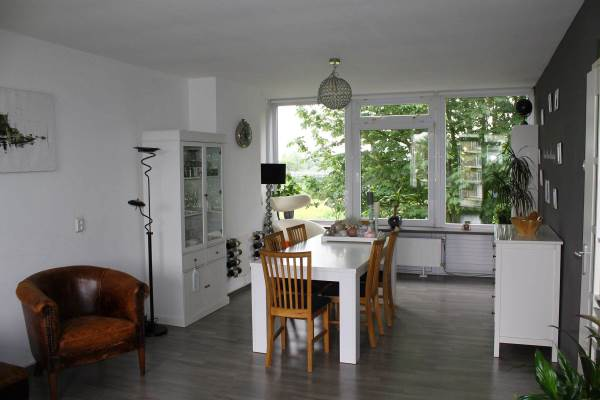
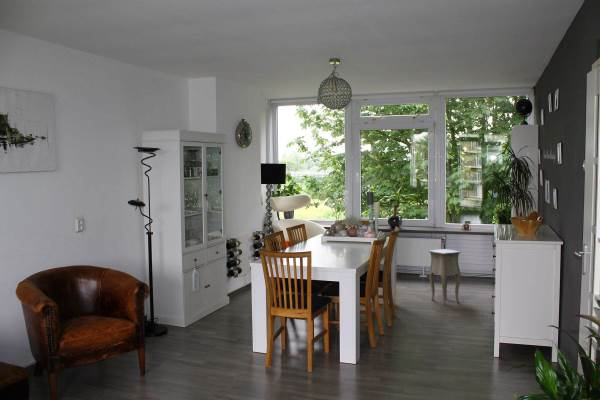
+ side table (444, 276)
